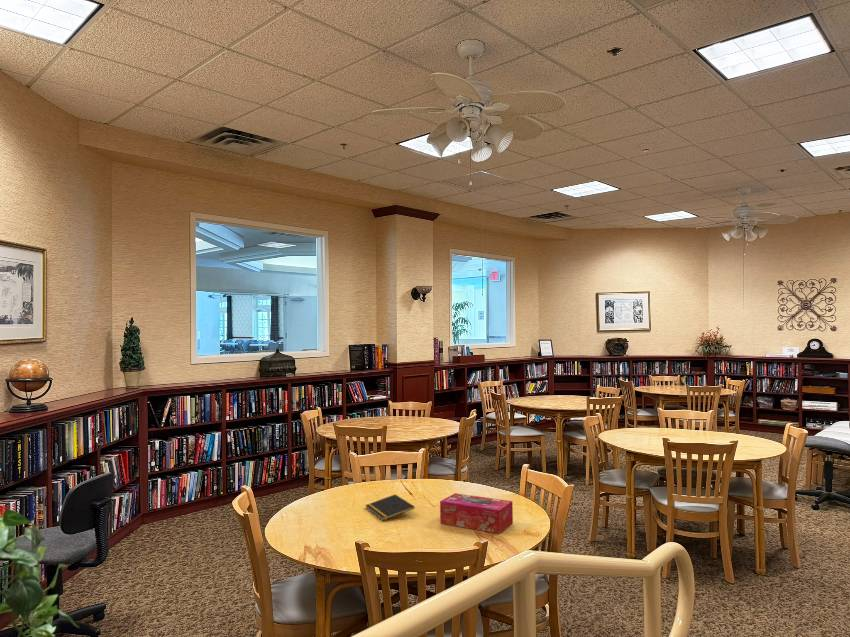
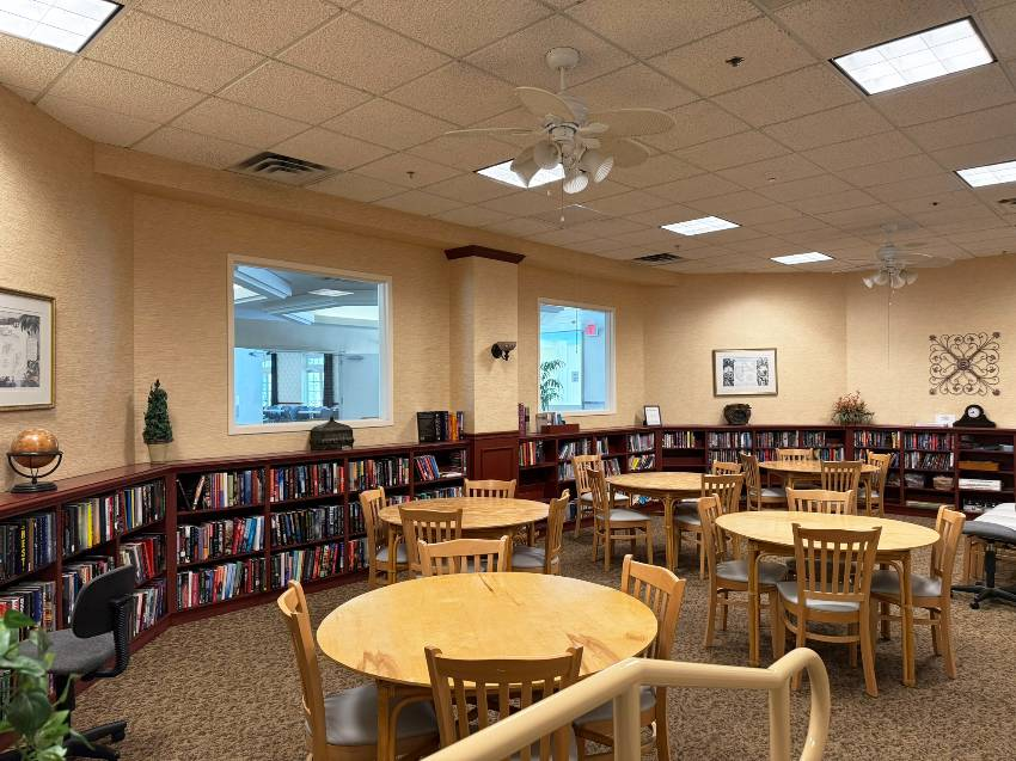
- notepad (389, 506)
- tissue box (476, 512)
